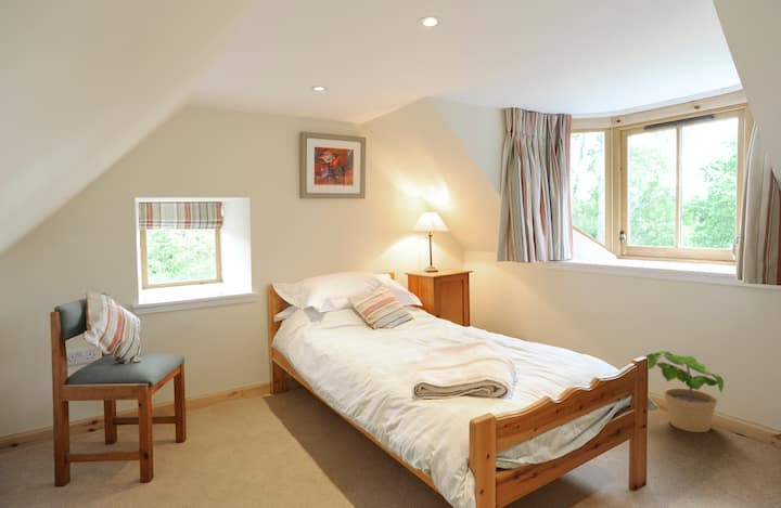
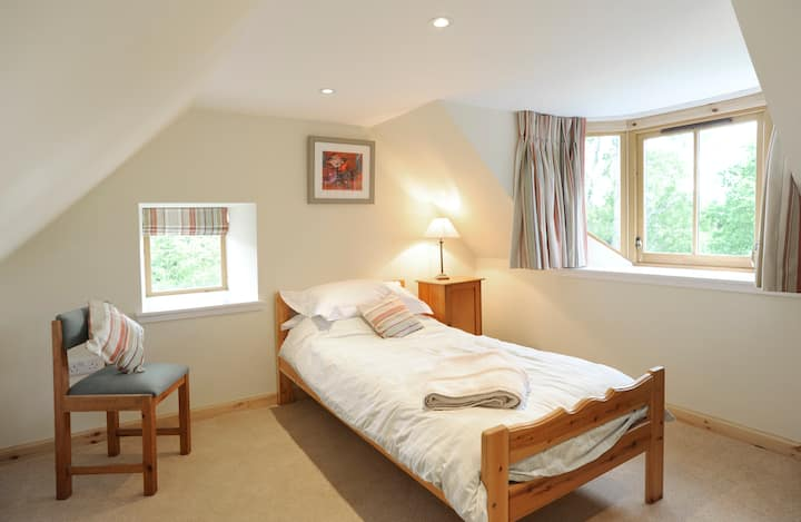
- potted plant (671, 389)
